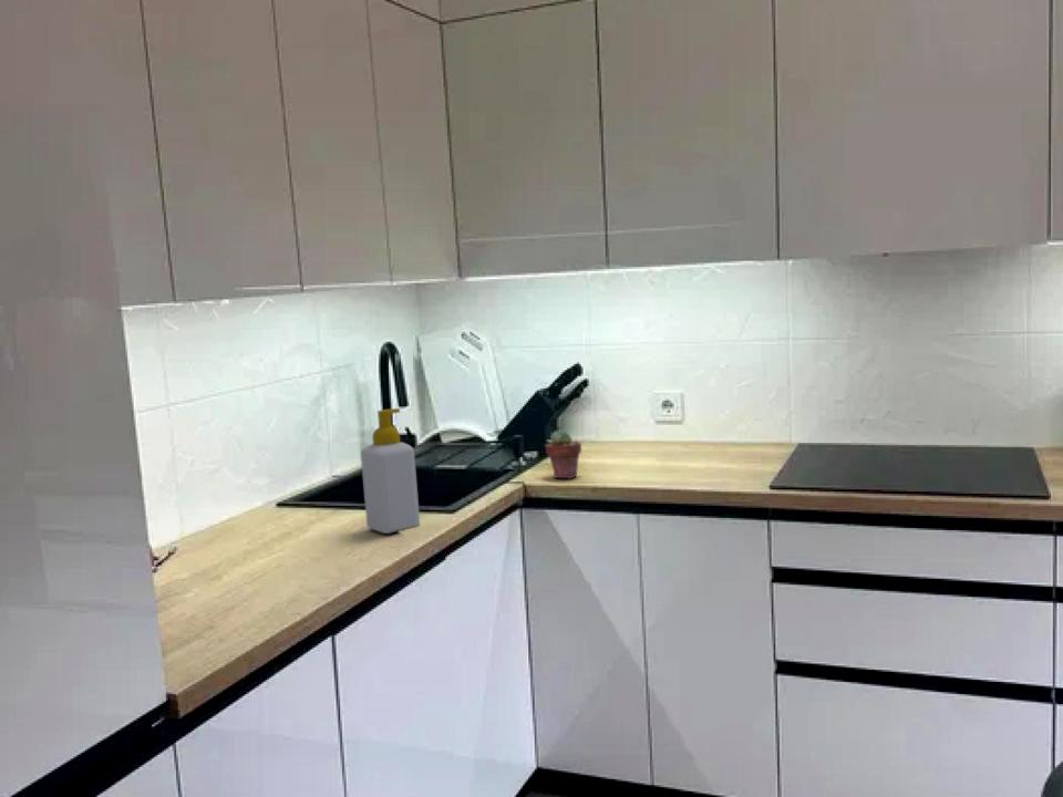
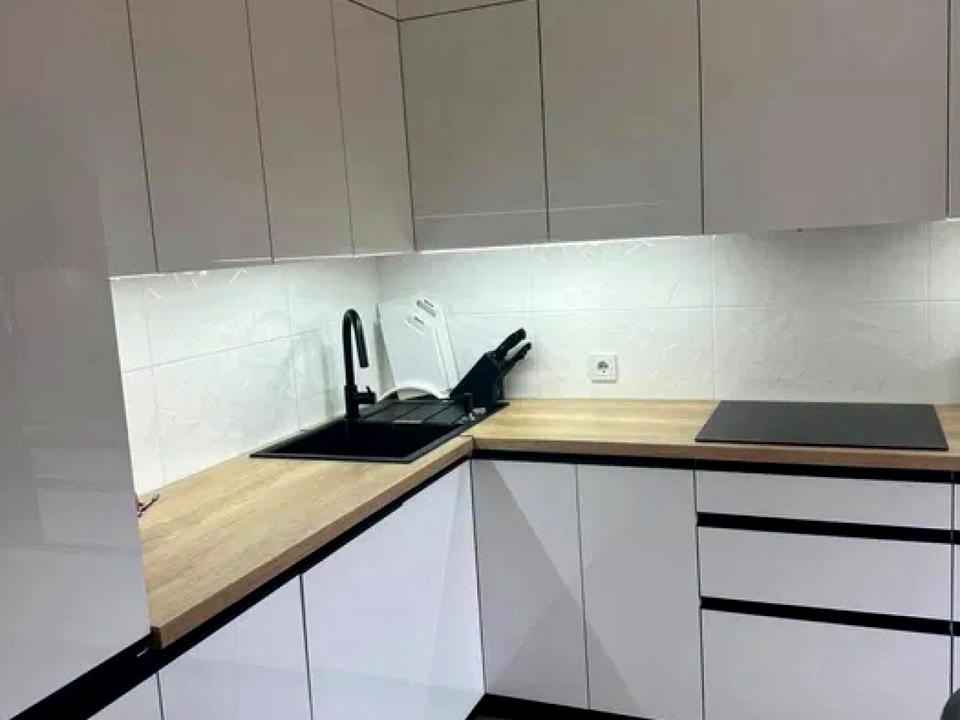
- potted succulent (564, 453)
- soap bottle (389, 469)
